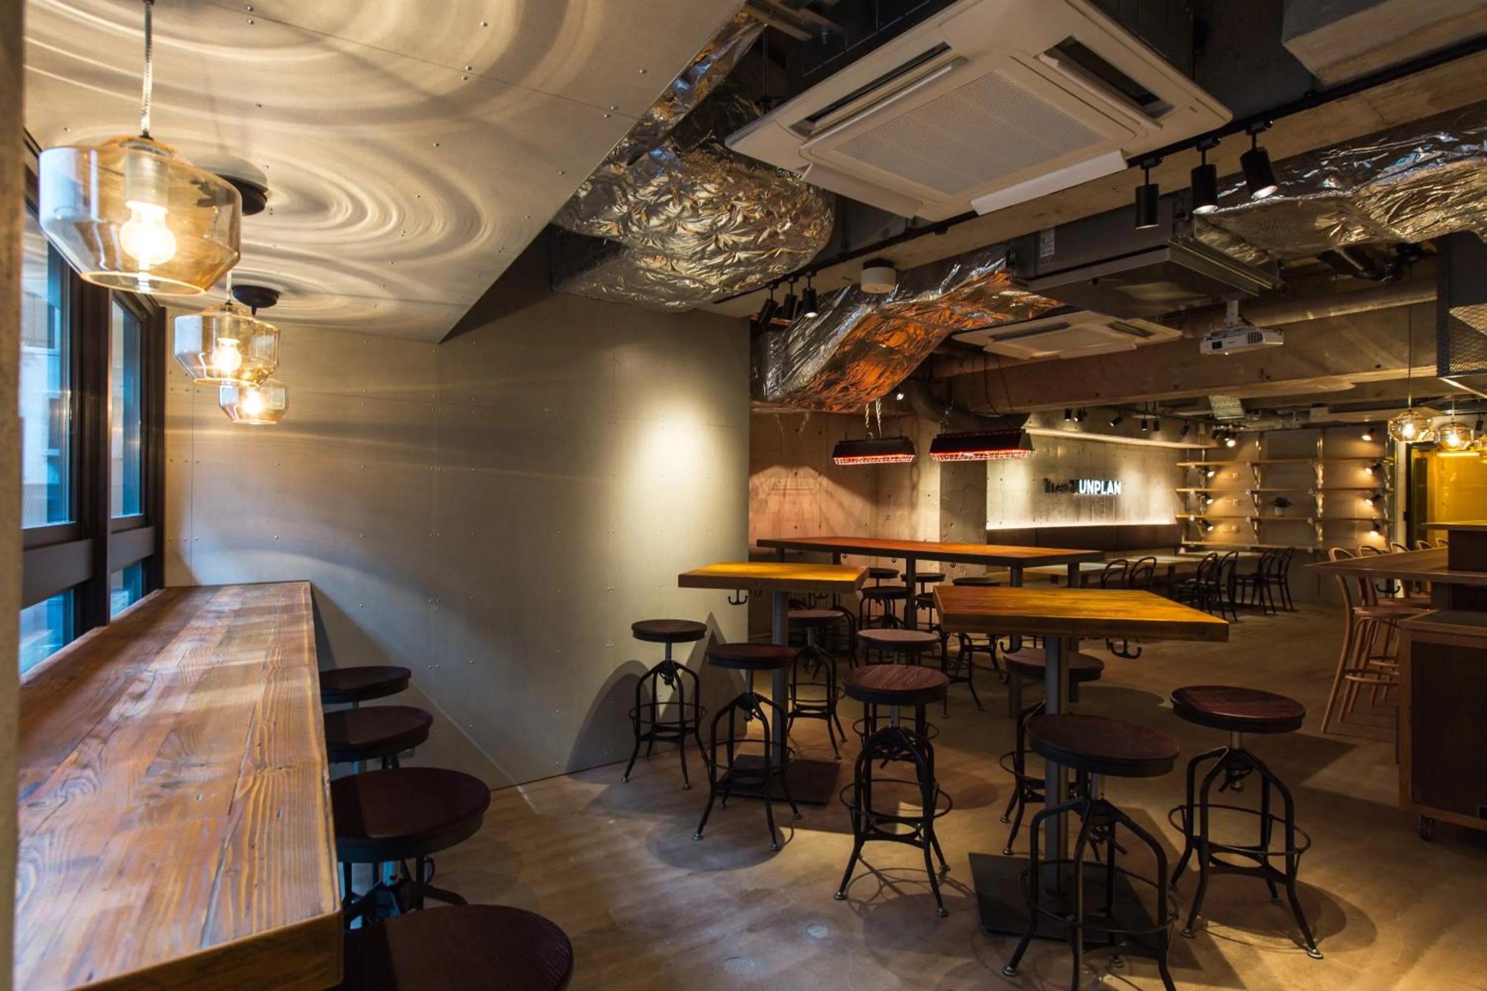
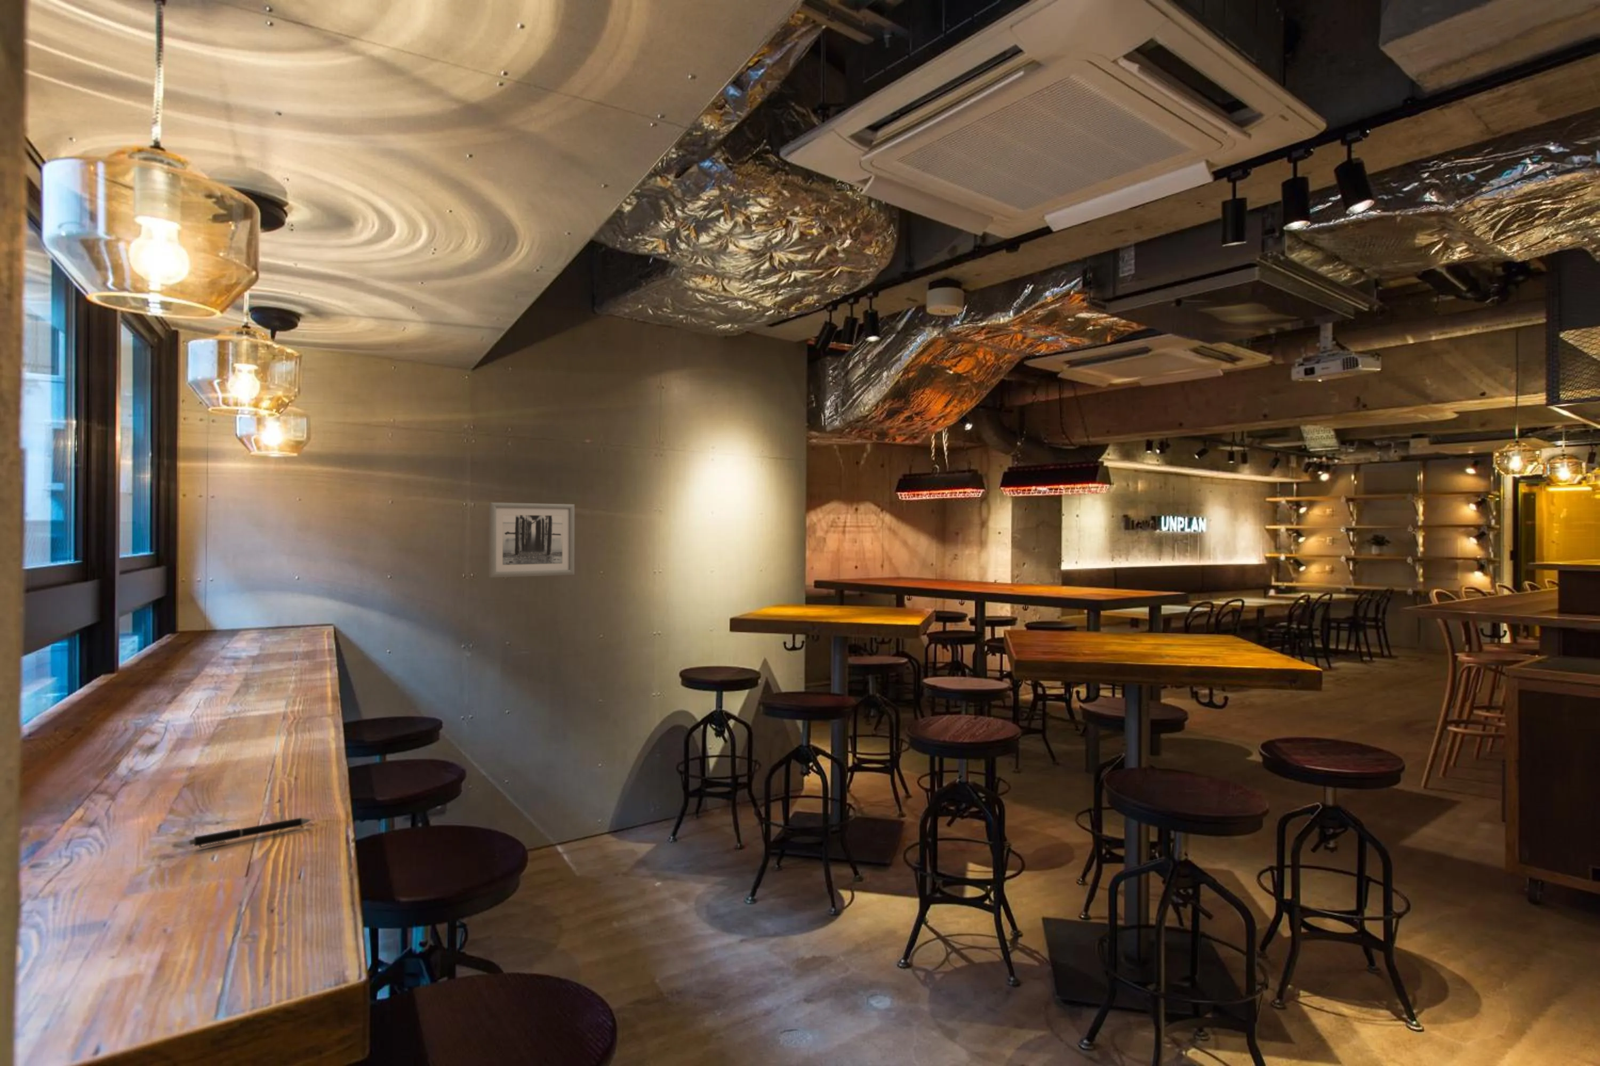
+ wall art (533, 539)
+ pen (254, 830)
